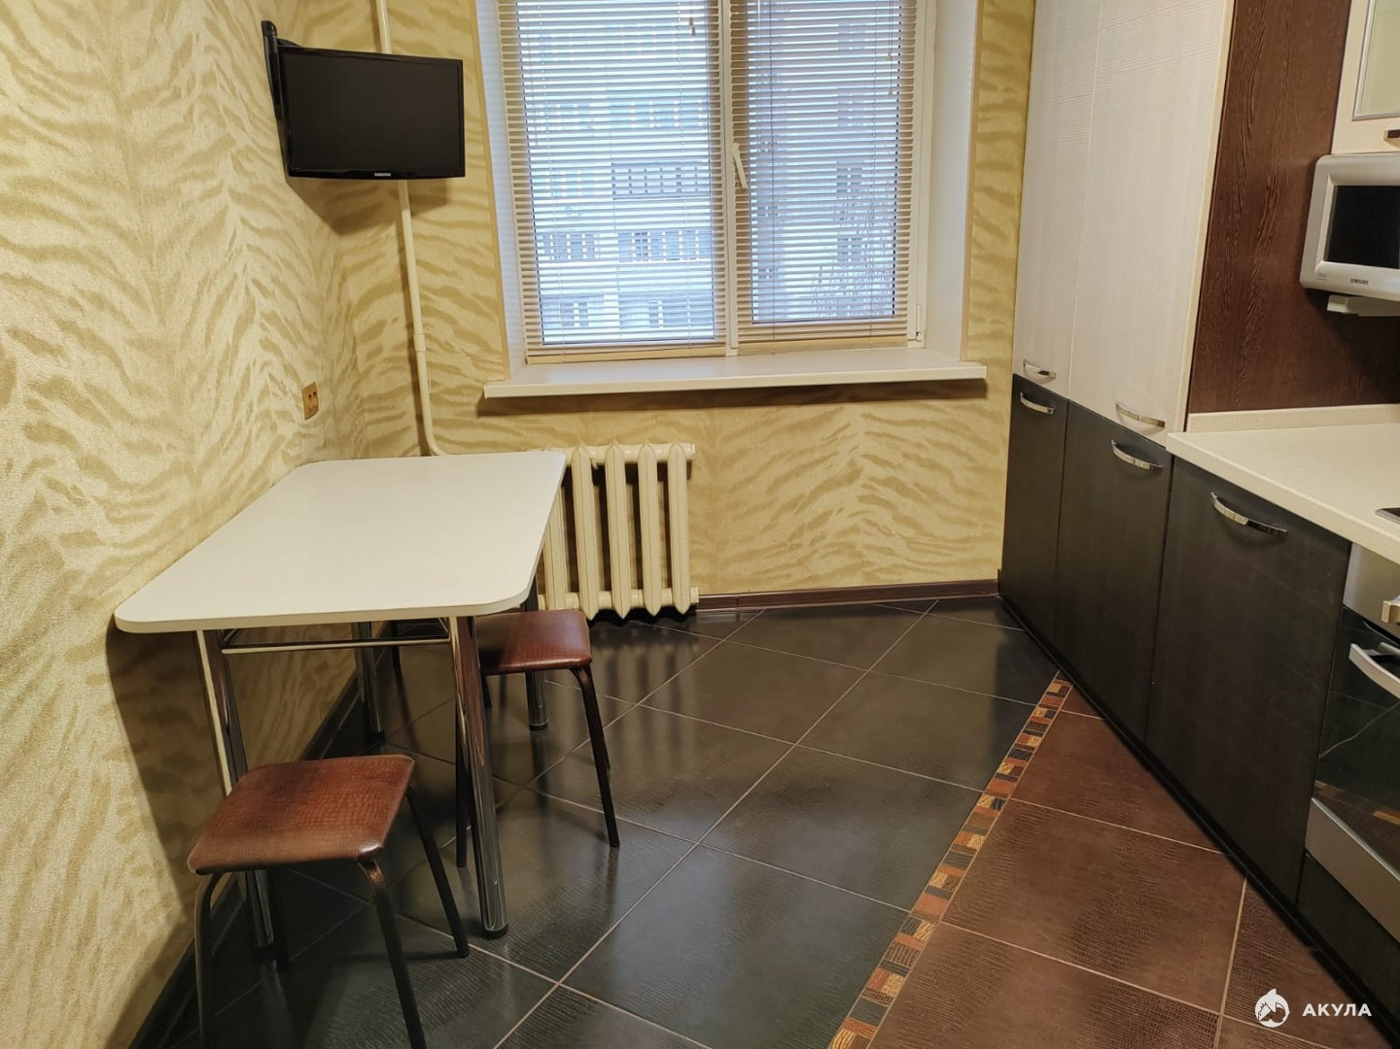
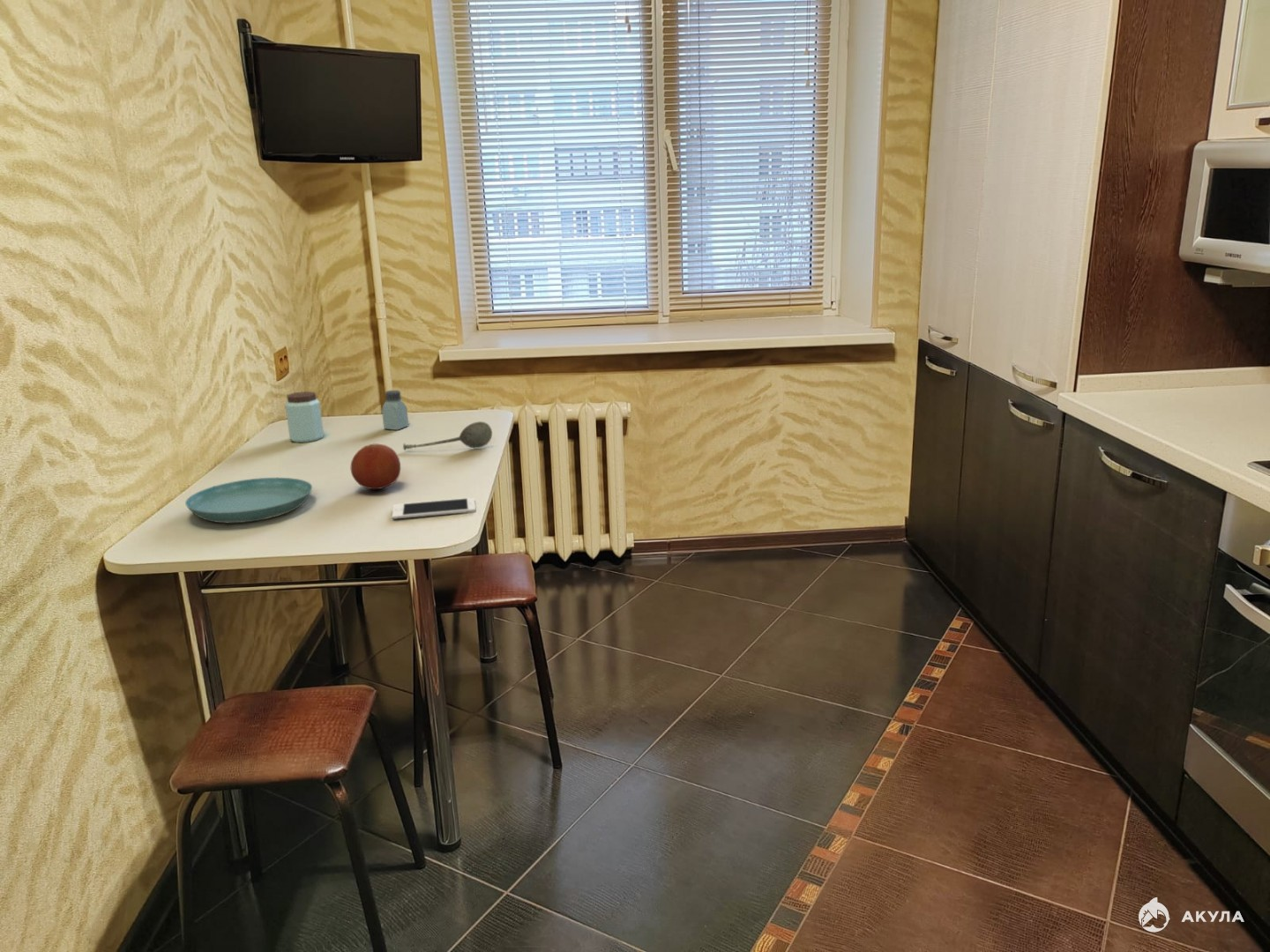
+ peanut butter (303, 417)
+ saucer (251, 501)
+ soupspoon (448, 439)
+ cell phone (434, 508)
+ fruit (376, 465)
+ saltshaker (394, 409)
